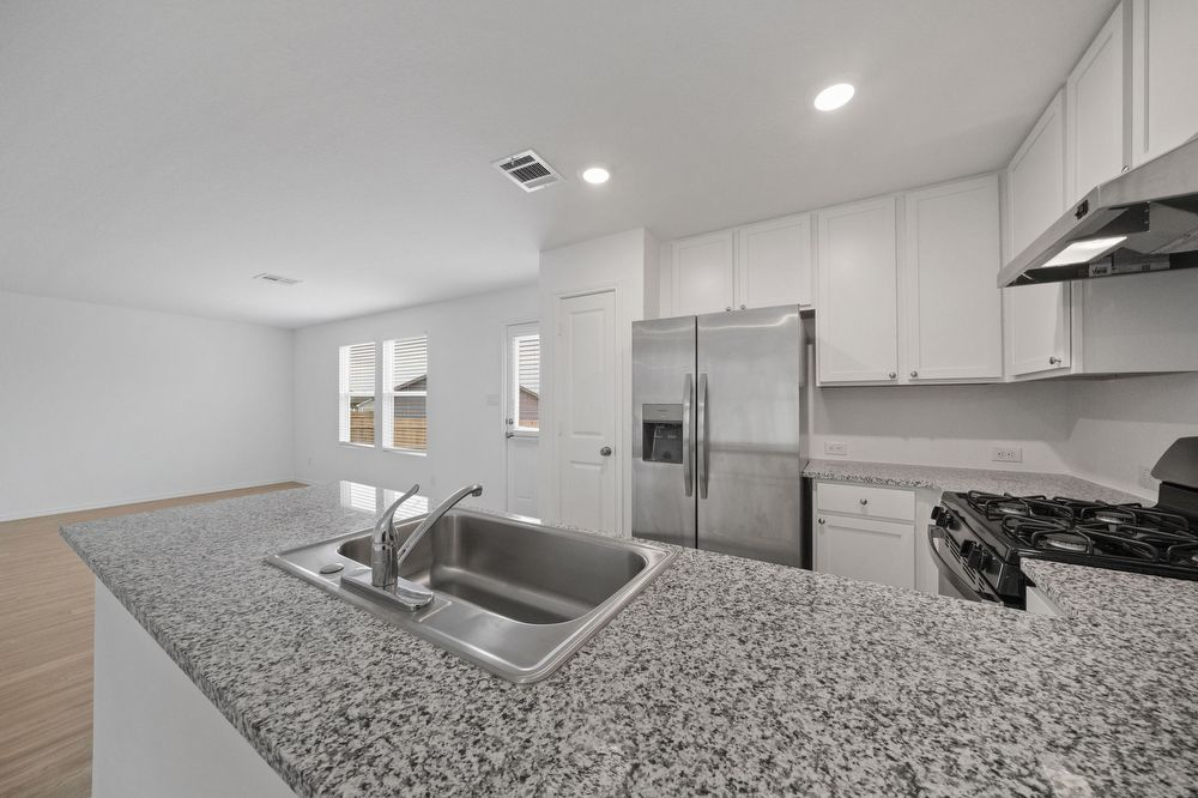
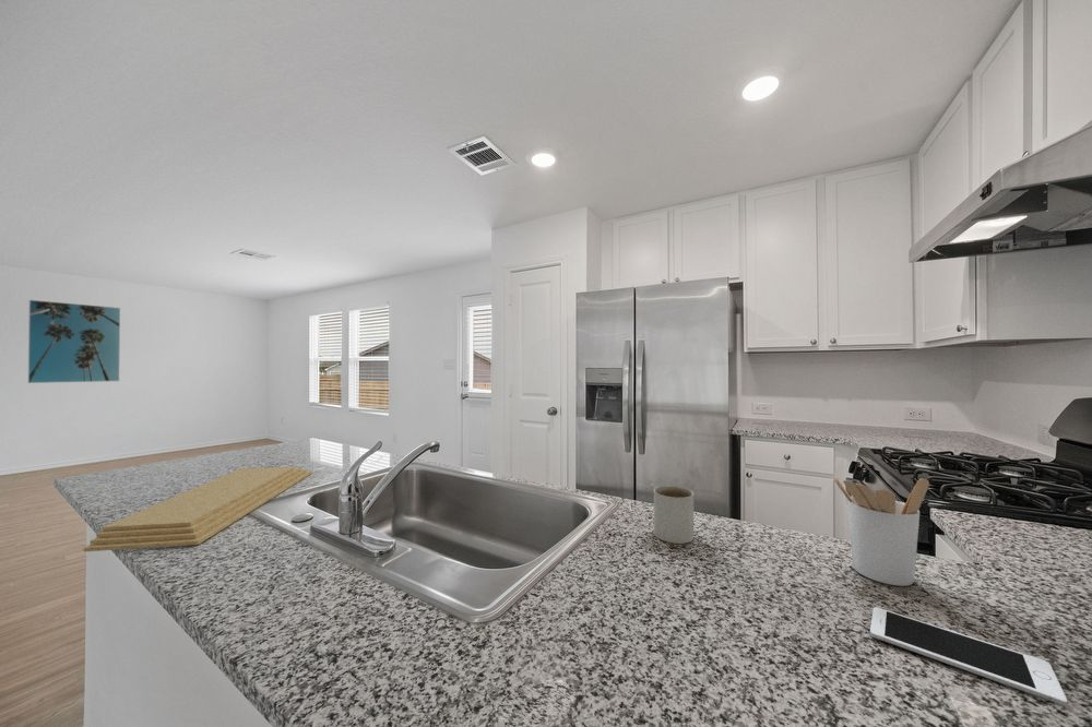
+ mug (672, 510)
+ cutting board (228, 496)
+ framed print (76, 343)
+ cell phone (954, 648)
+ utensil holder (878, 525)
